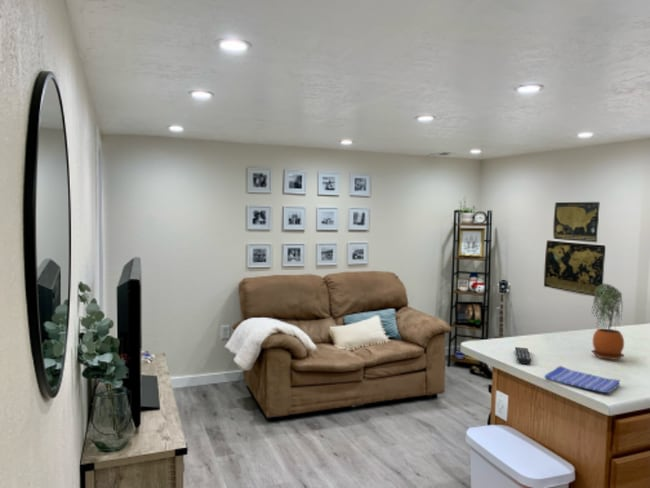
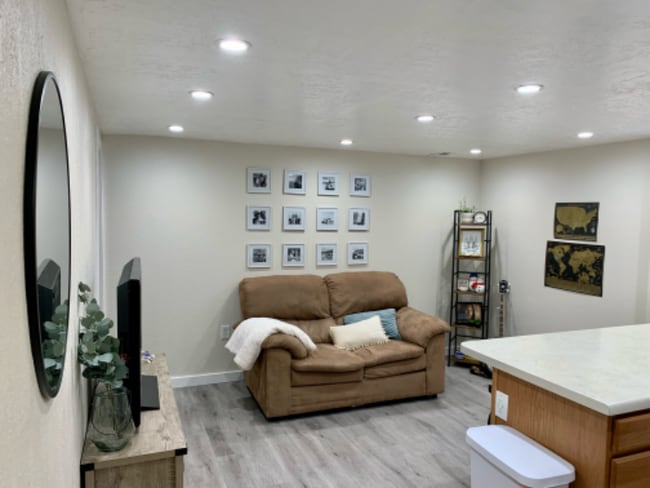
- remote control (522, 355)
- dish towel (581, 378)
- potted plant (605, 320)
